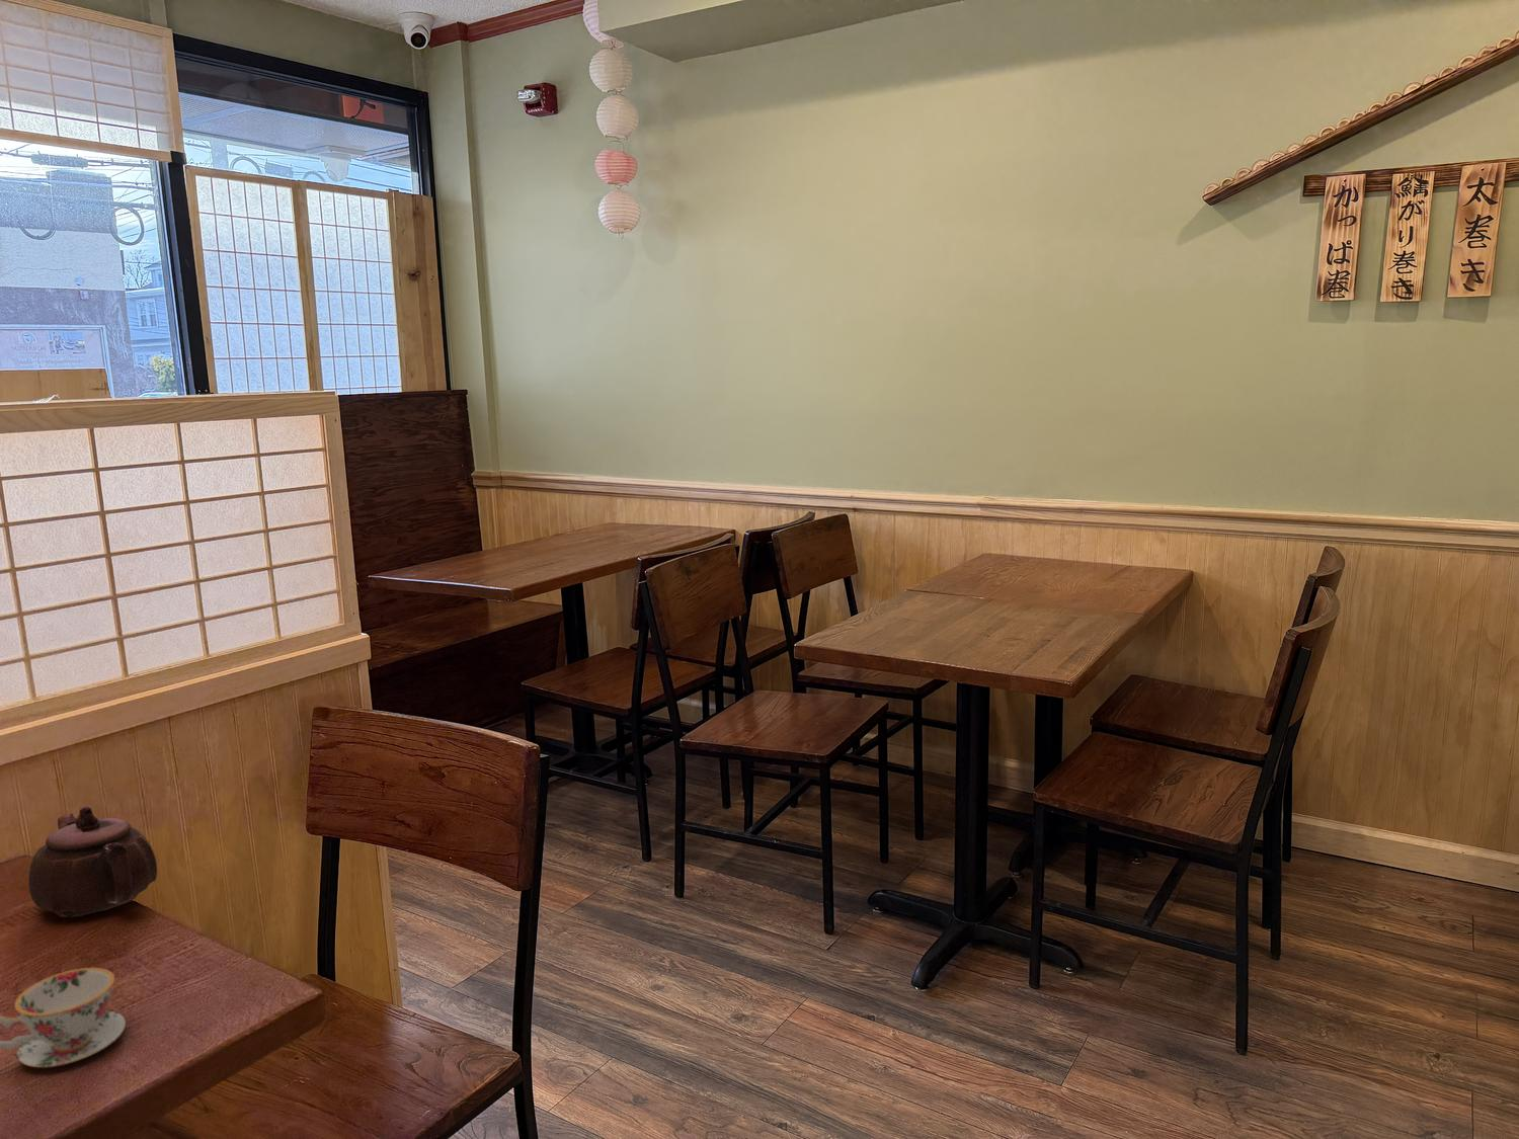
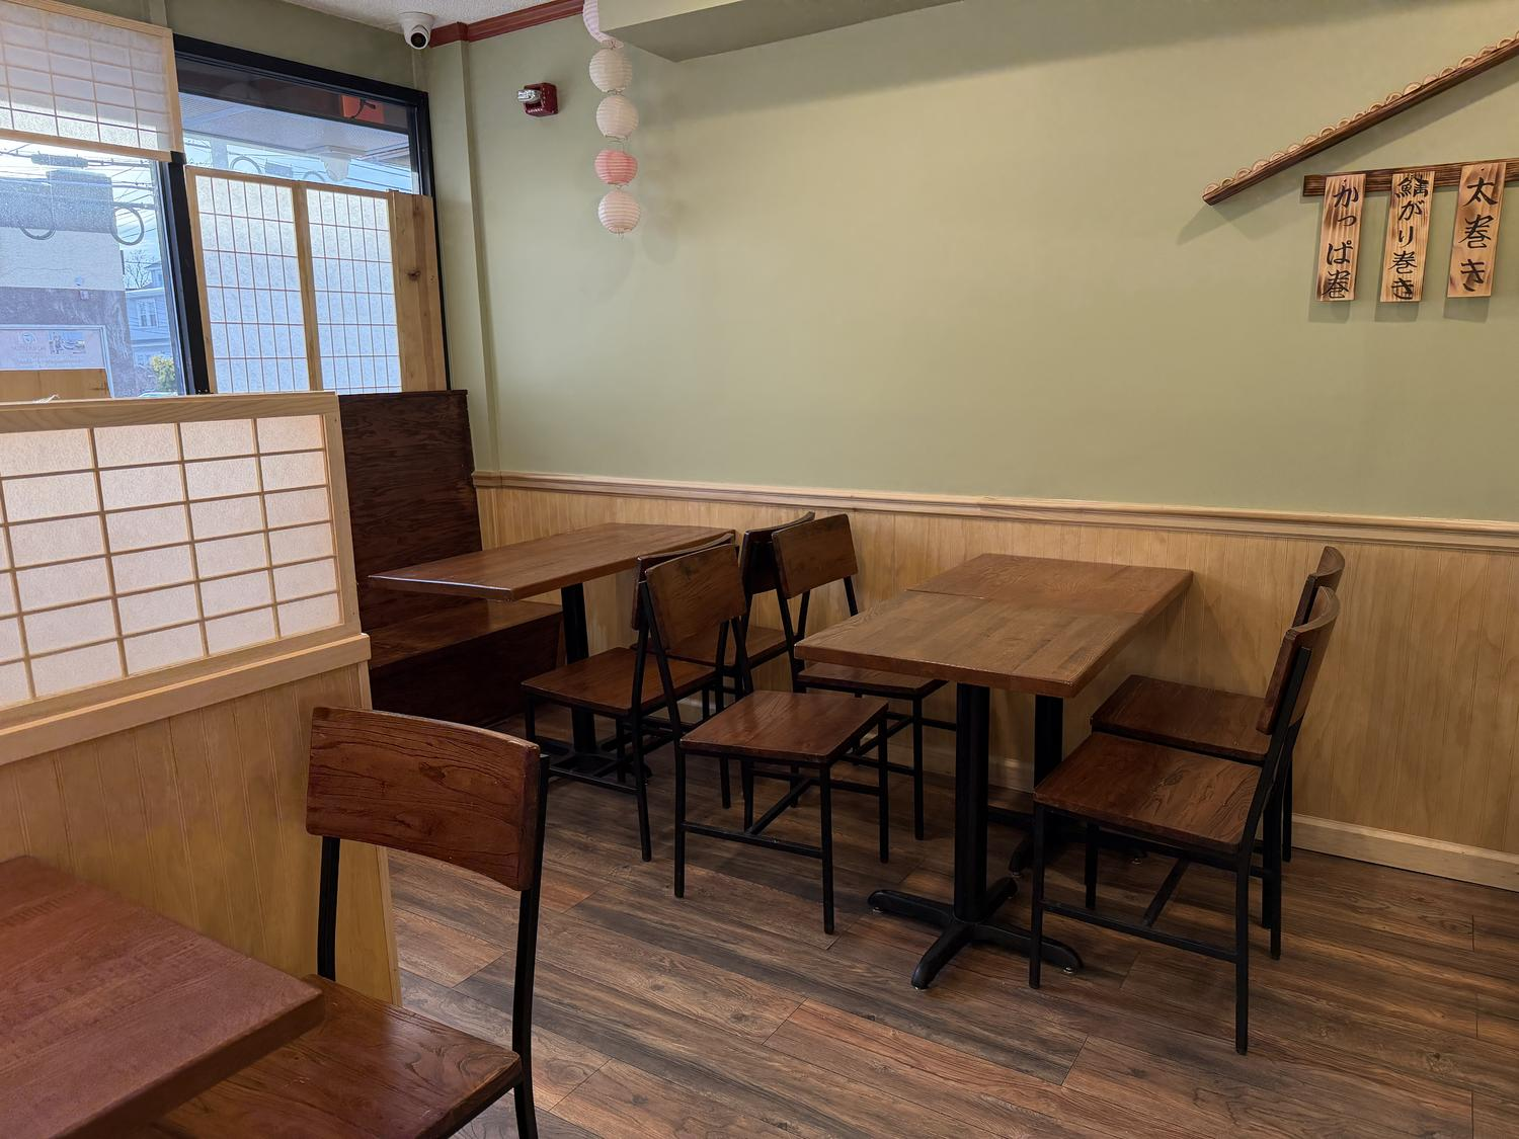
- teacup (53, 1023)
- teapot (91, 853)
